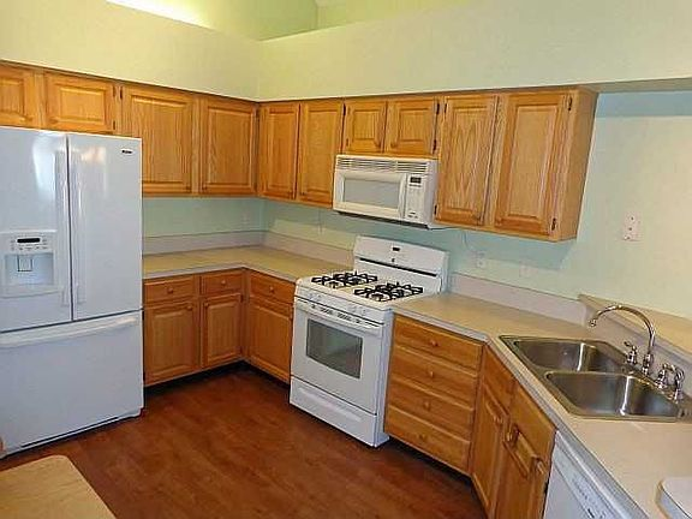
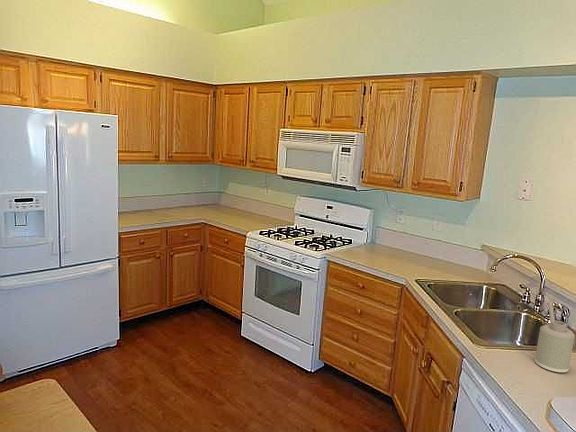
+ soap dispenser (553, 335)
